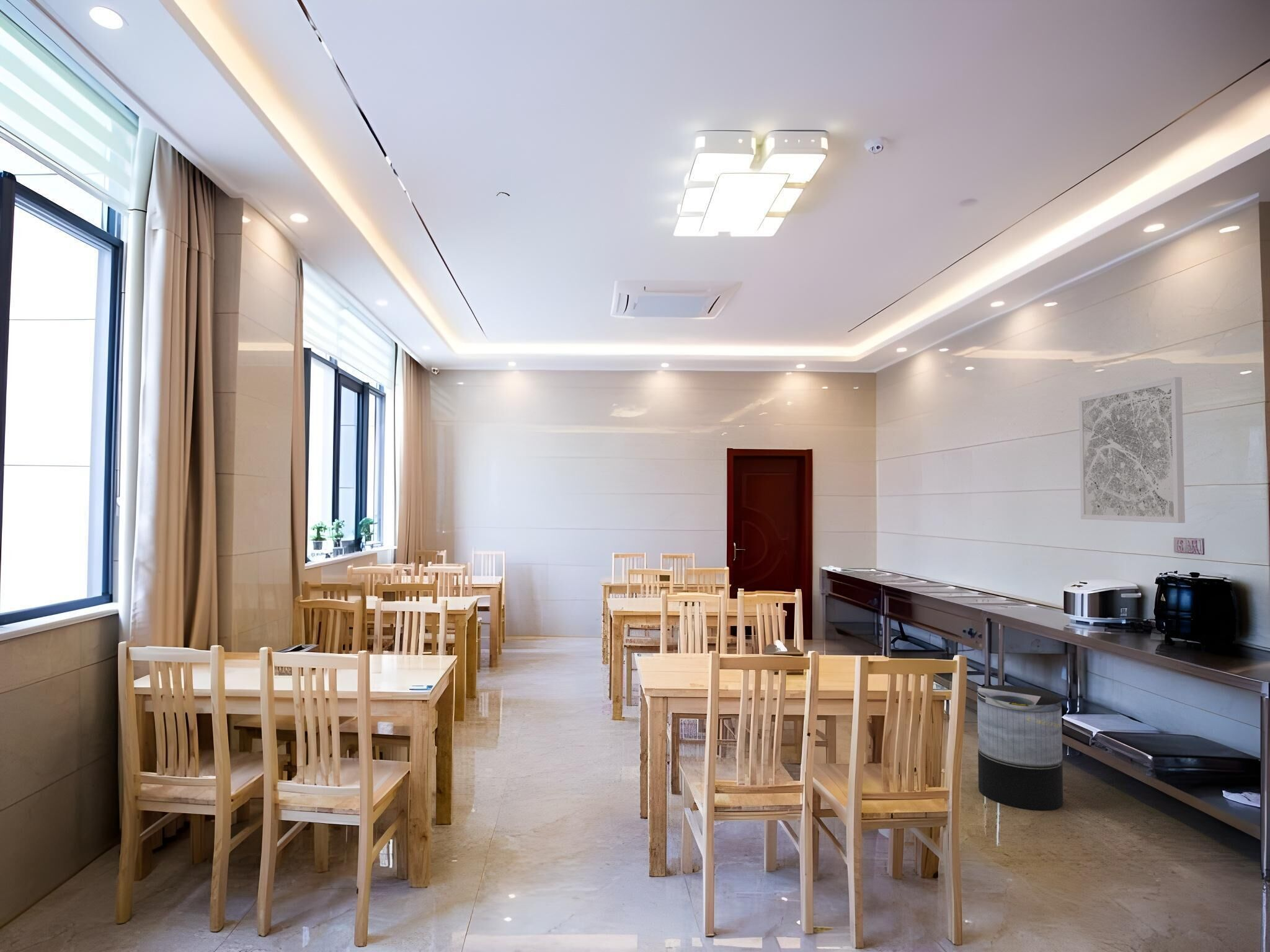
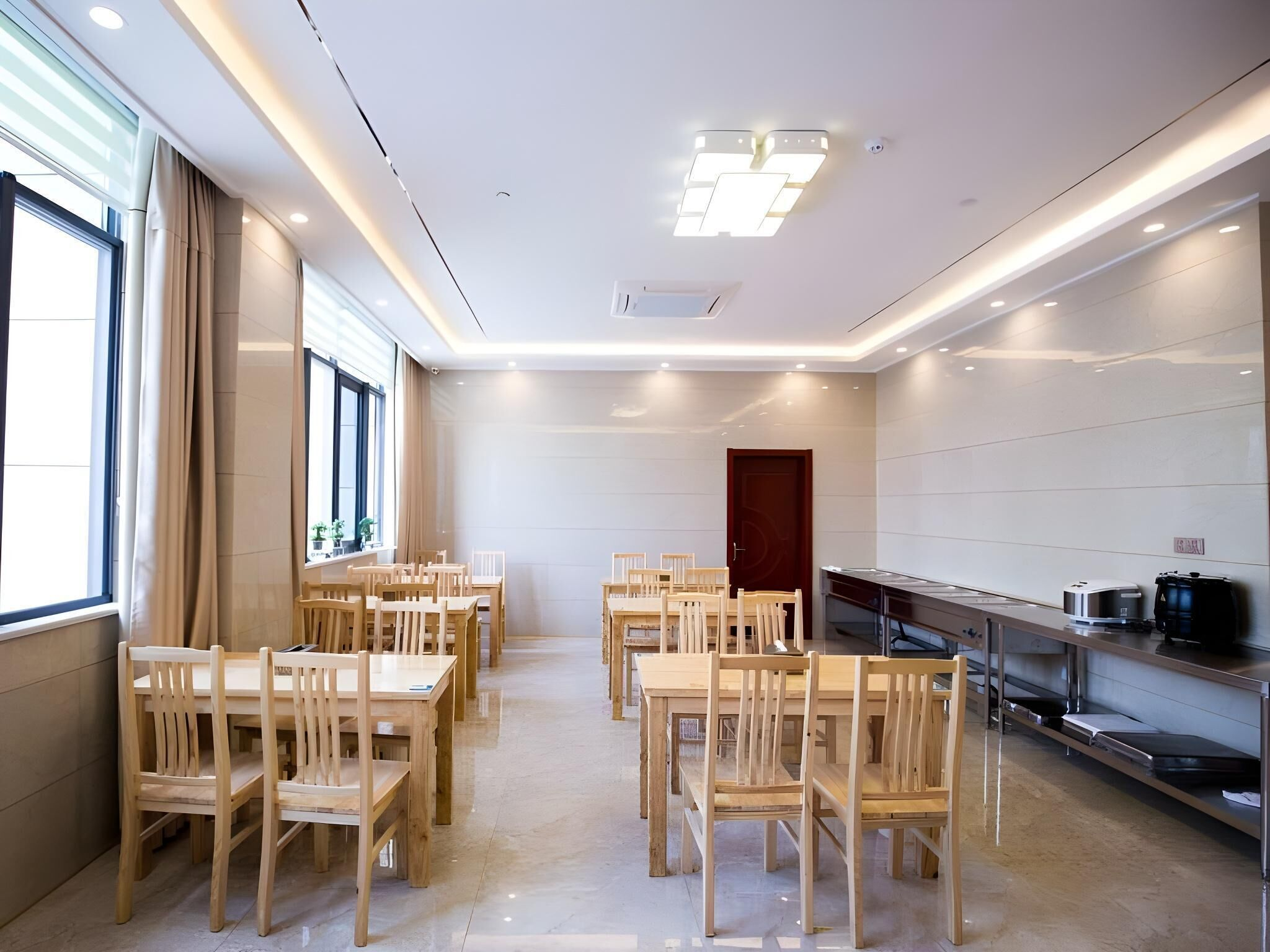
- wall art (1127, 454)
- trash can (1019, 744)
